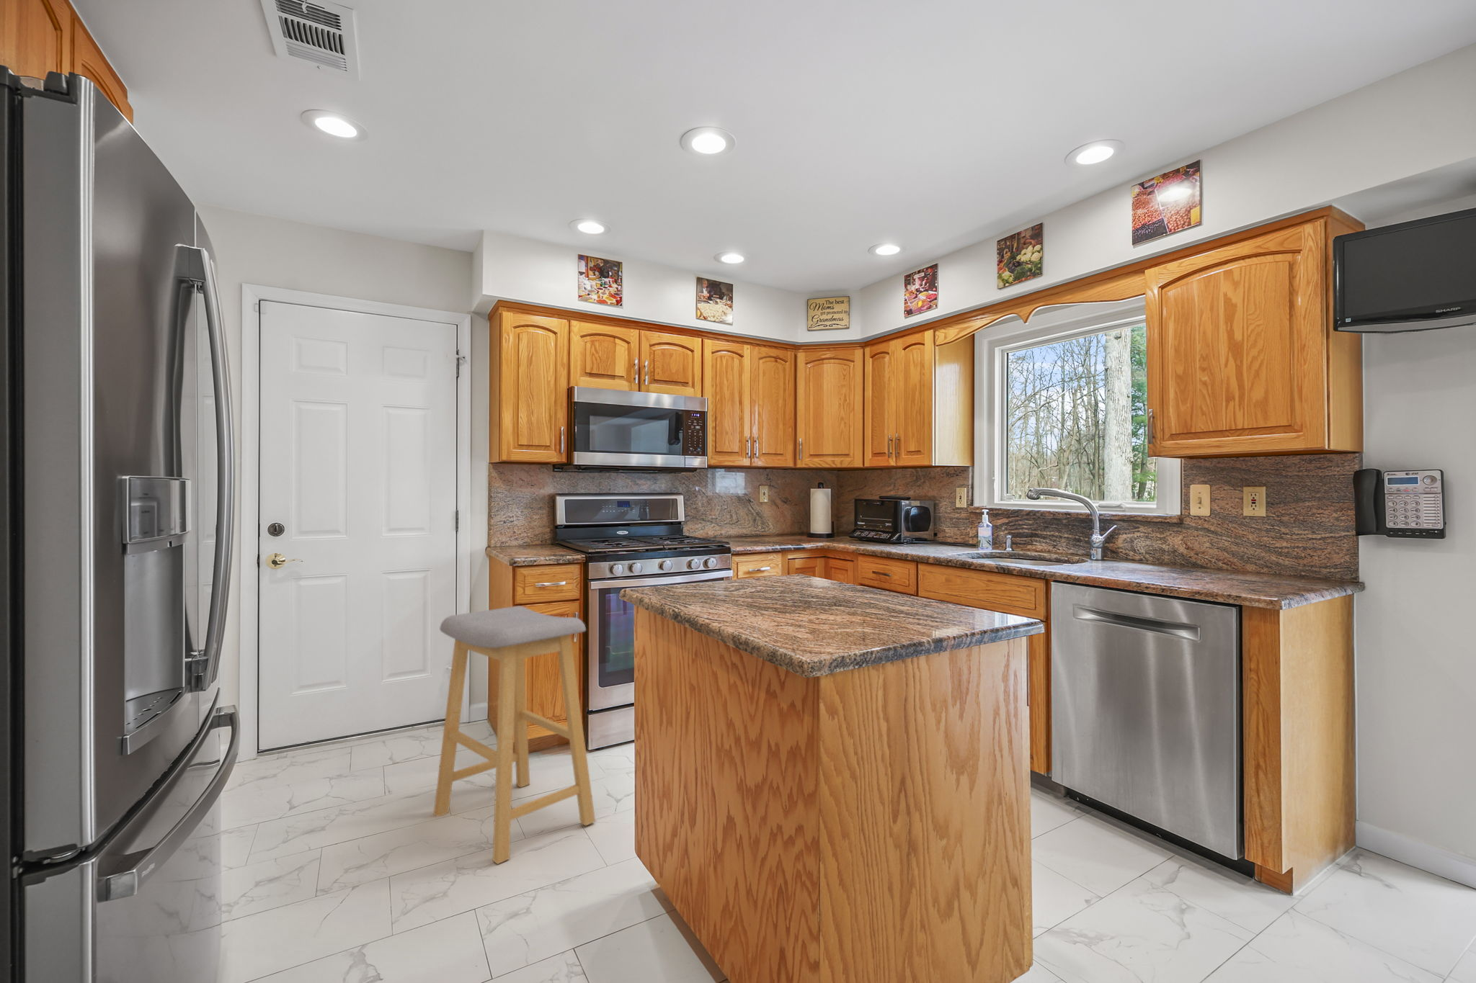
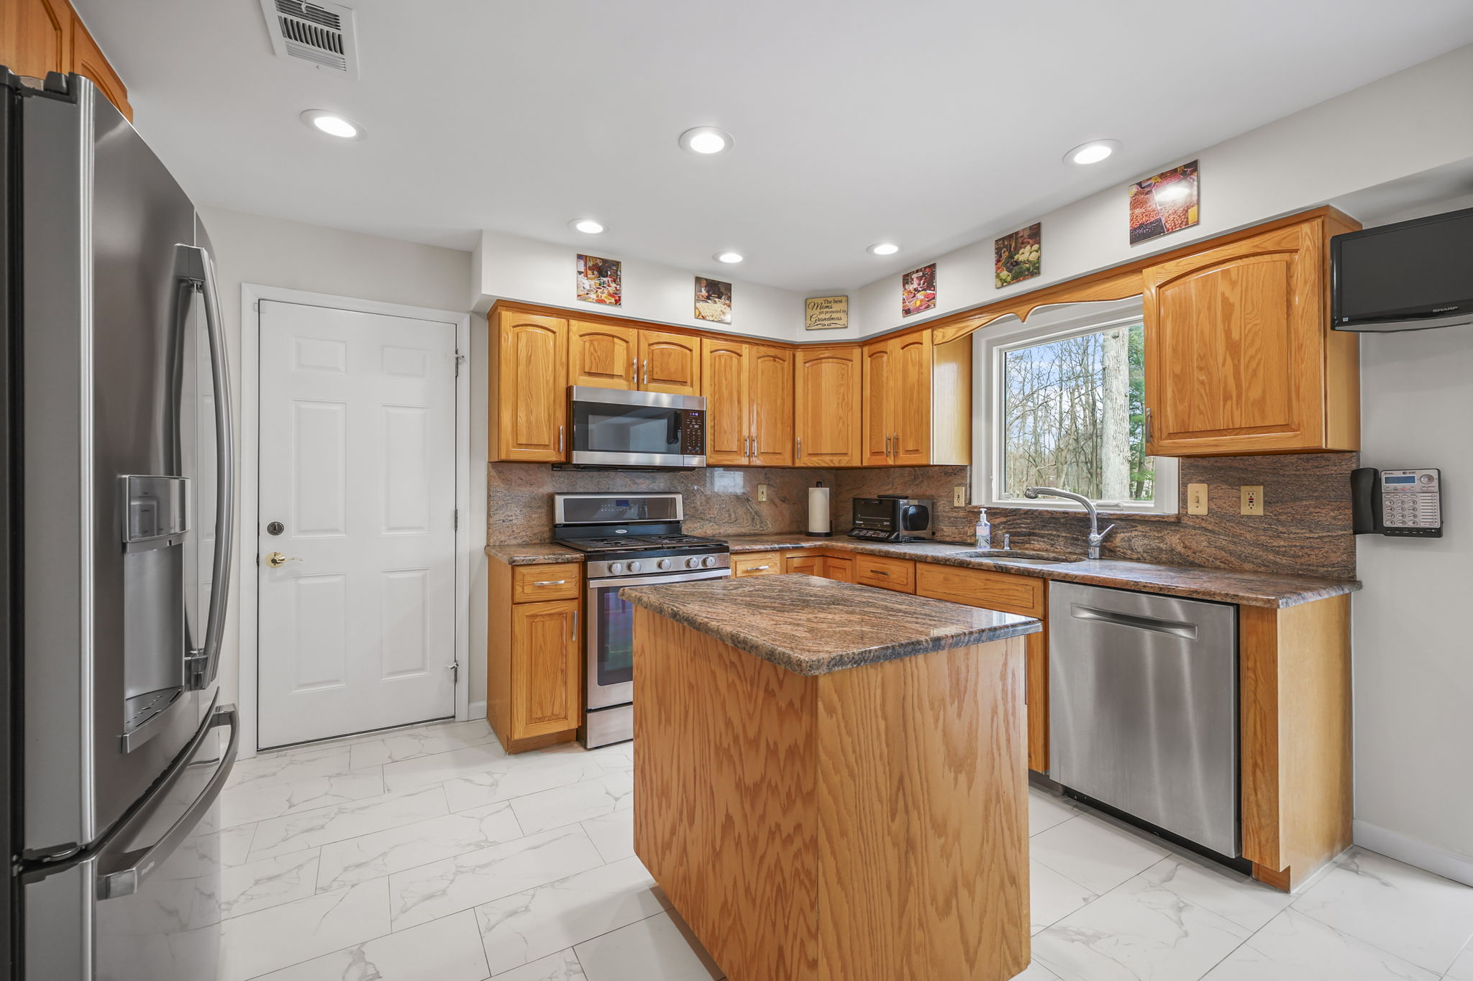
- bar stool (512, 716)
